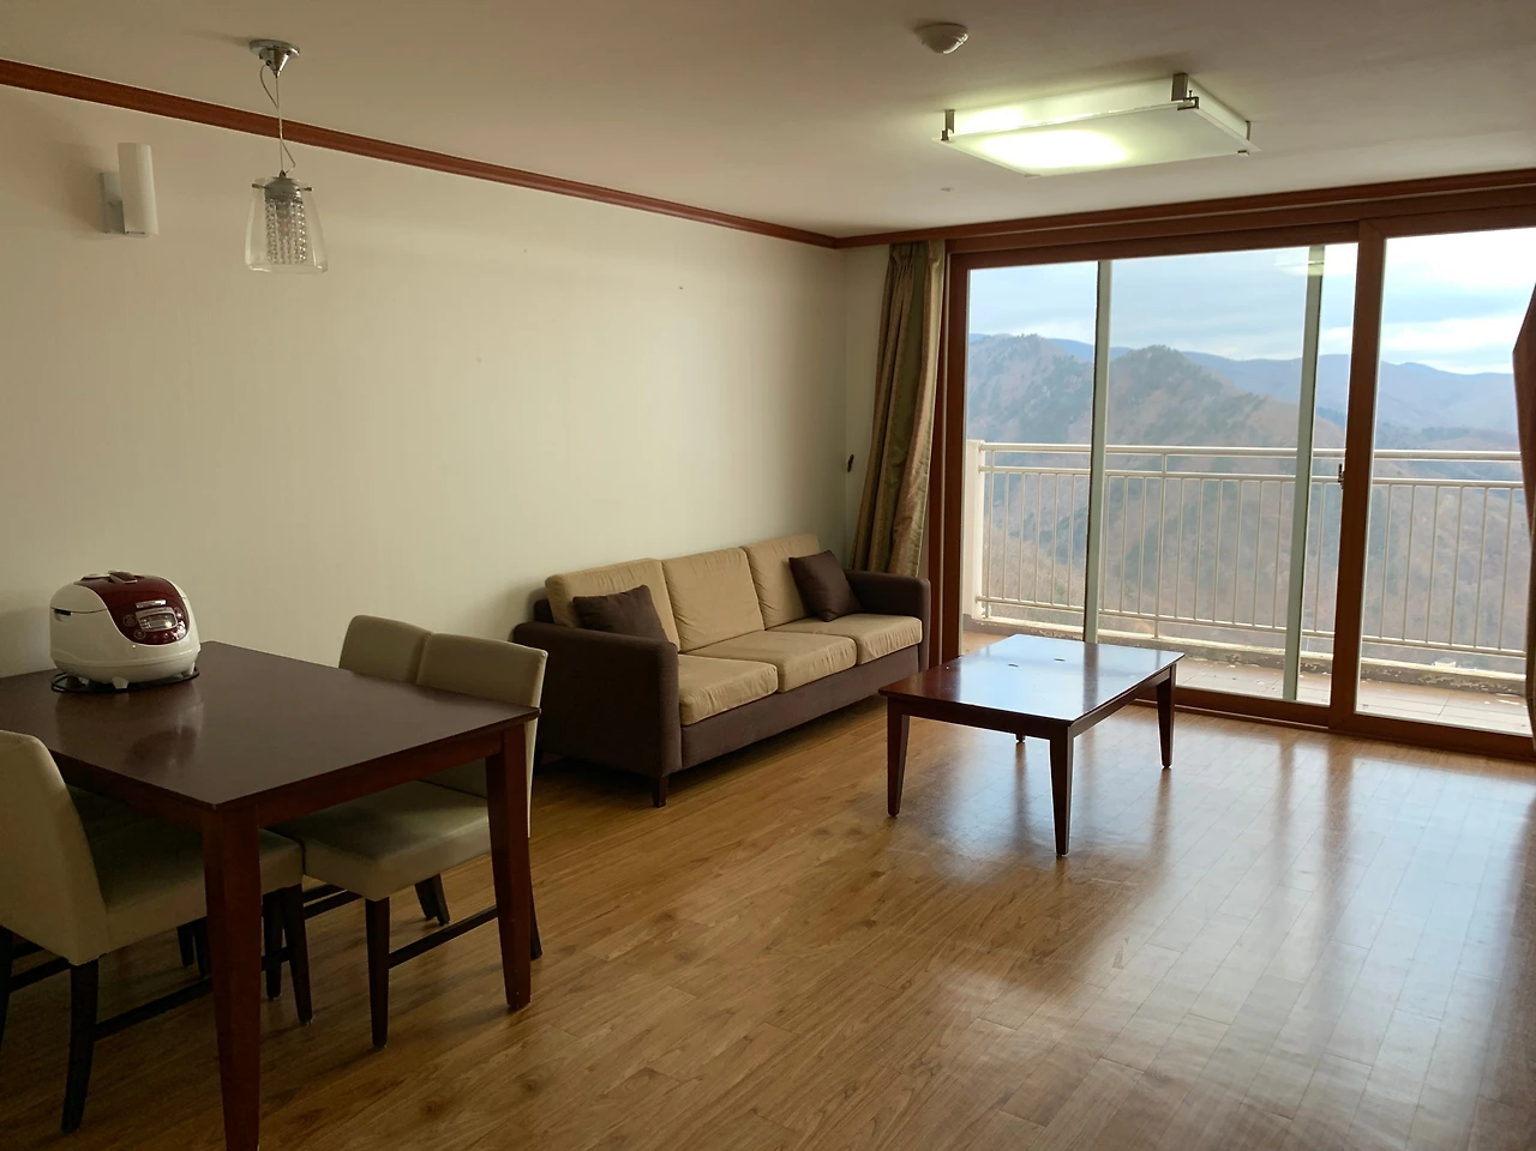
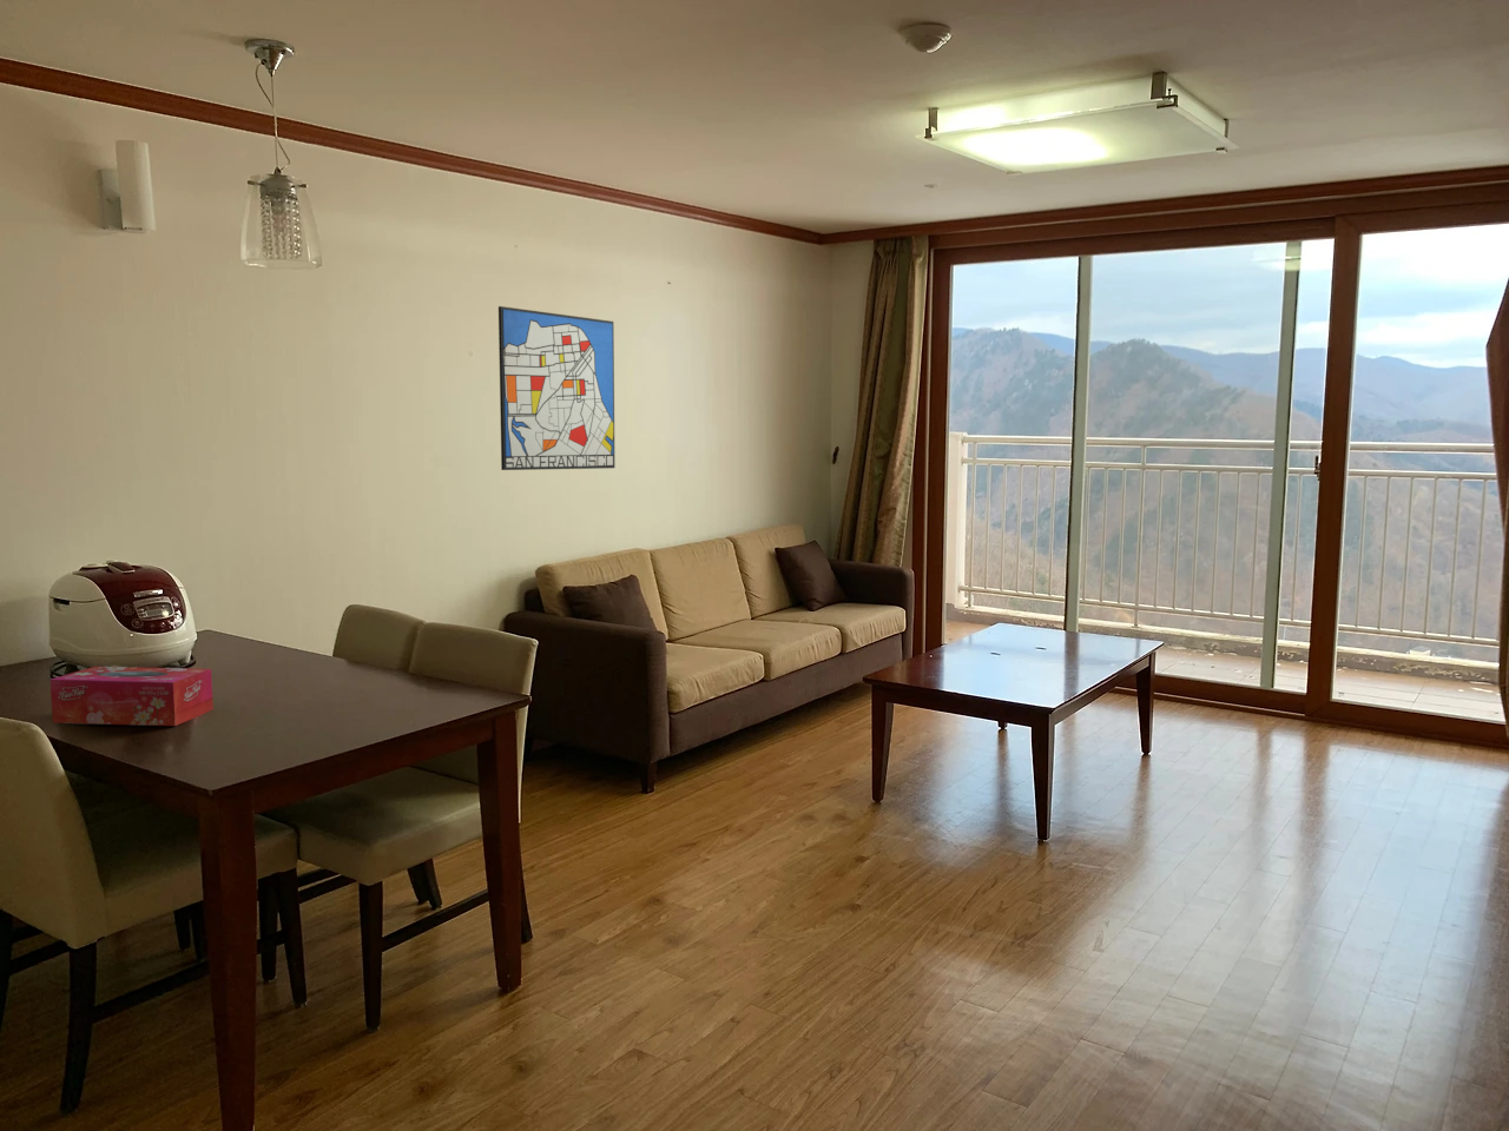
+ tissue box (133, 695)
+ wall art (560, 391)
